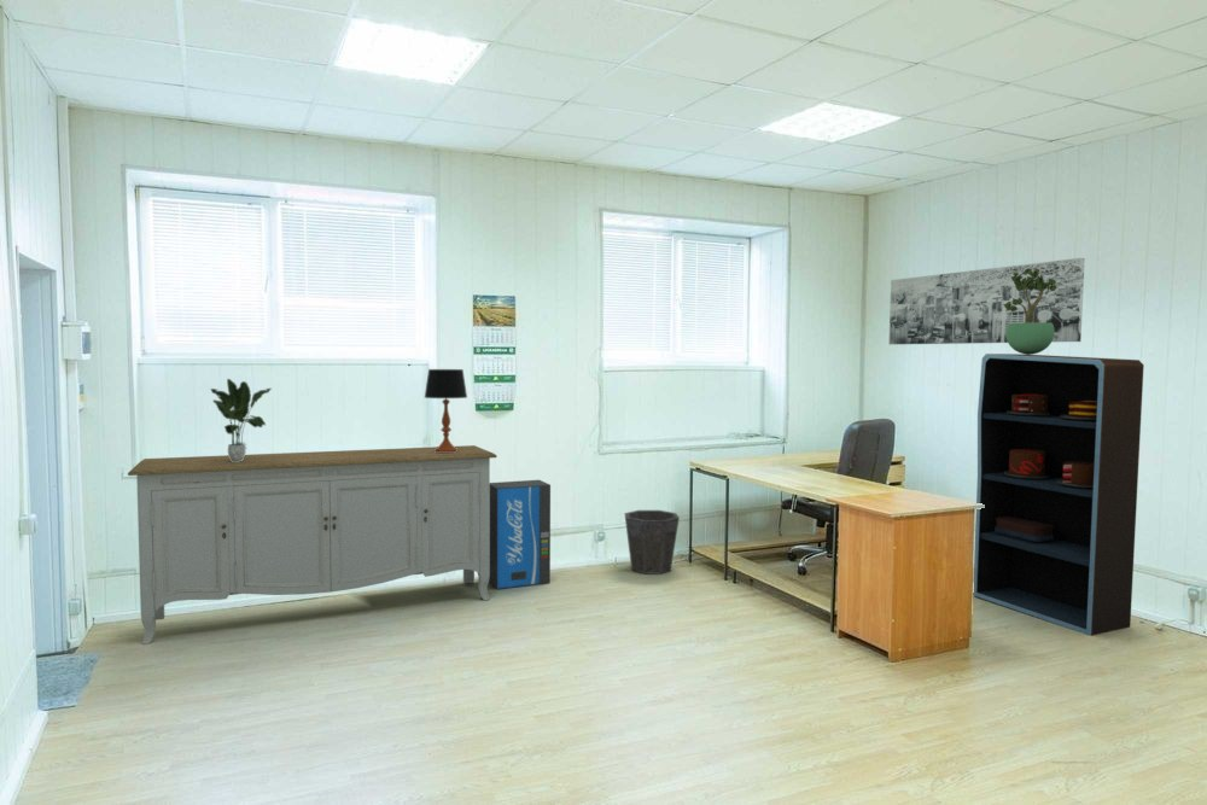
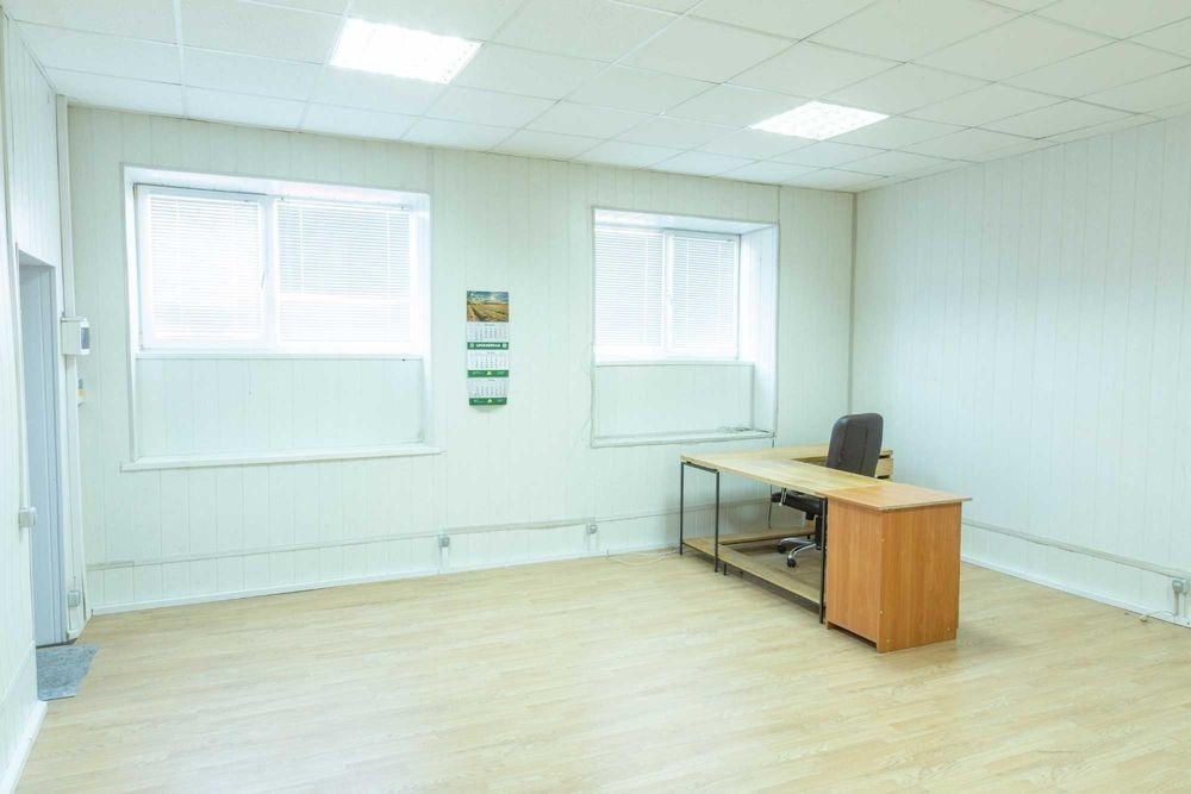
- sideboard (327, 532)
- air purifier (518, 532)
- potted plant (1032, 313)
- potted plant (241, 419)
- waste bin (651, 542)
- table lamp (445, 410)
- wall art (973, 307)
- bookshelf (1050, 483)
